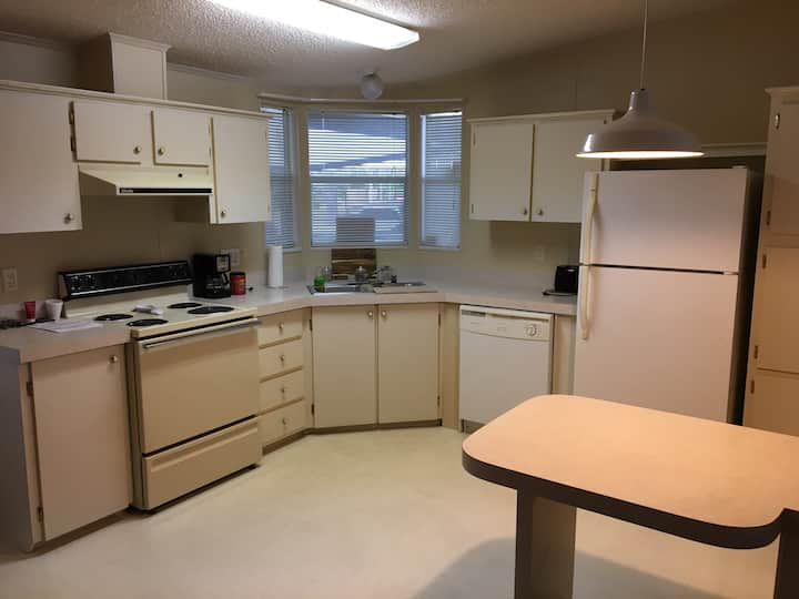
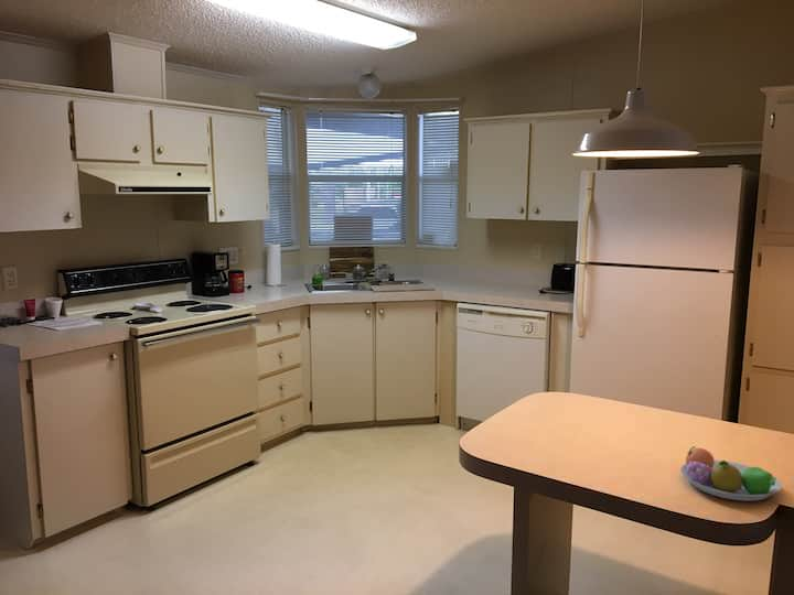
+ fruit bowl (731, 469)
